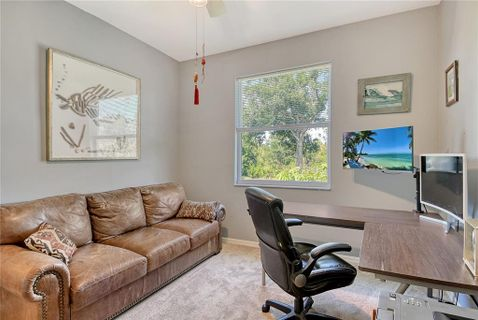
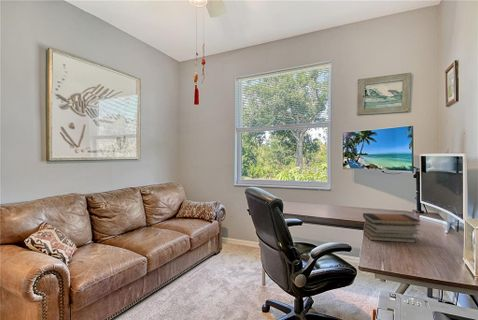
+ book stack (389, 227)
